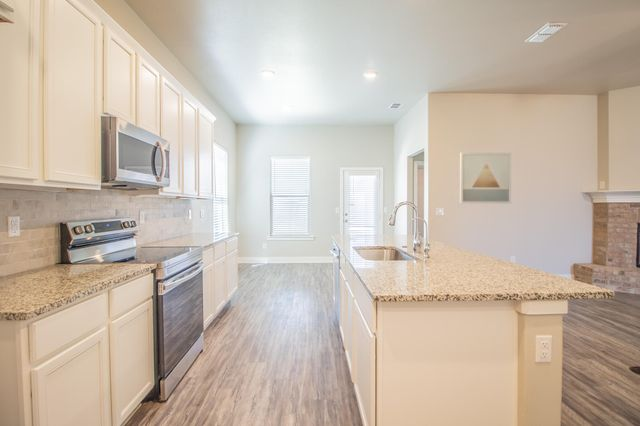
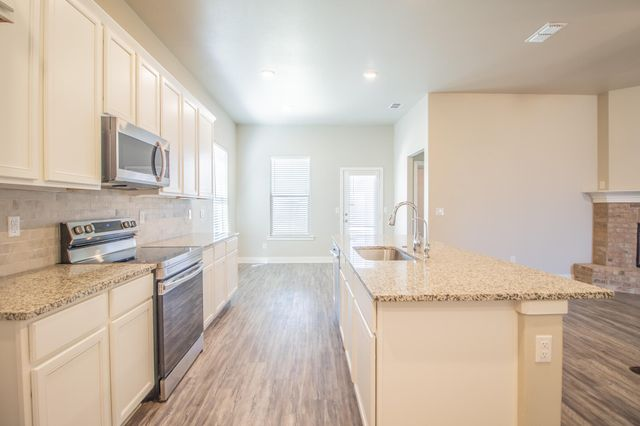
- wall art (485, 178)
